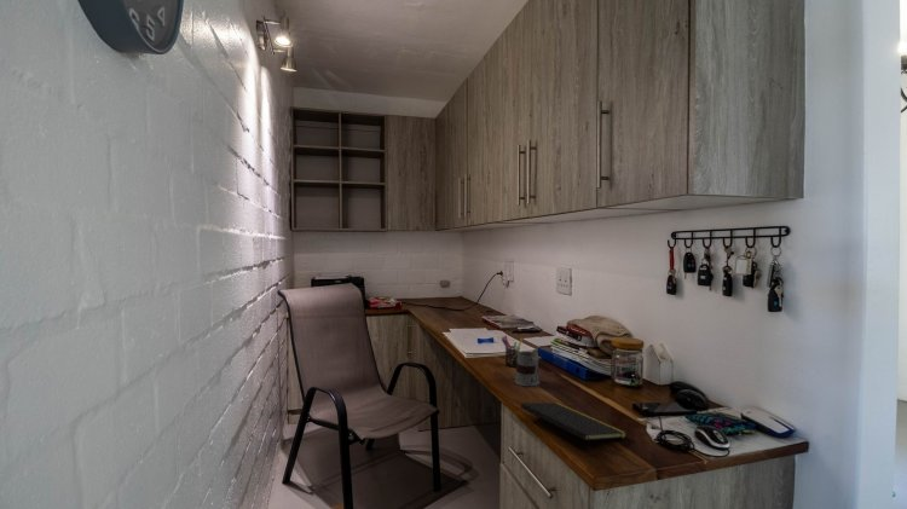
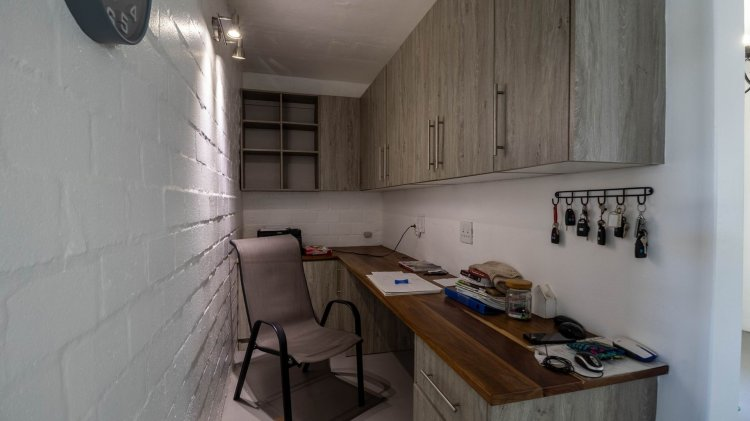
- pen holder (512, 349)
- mug (528, 369)
- notepad (571, 418)
